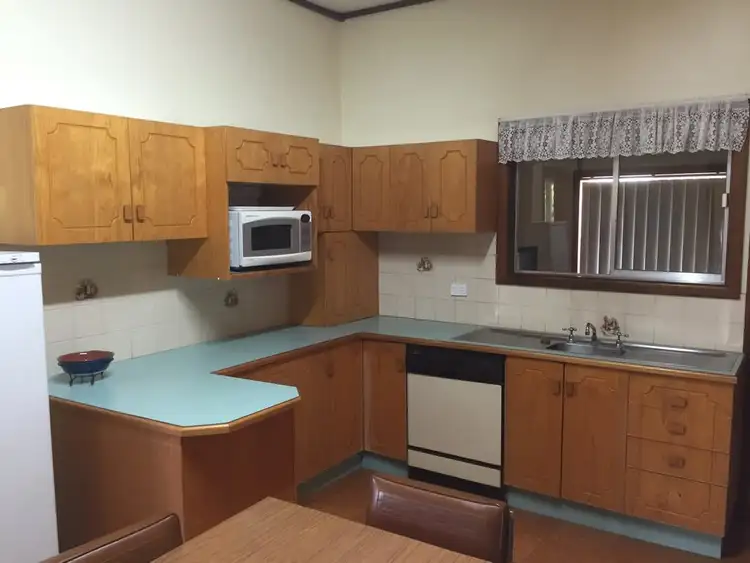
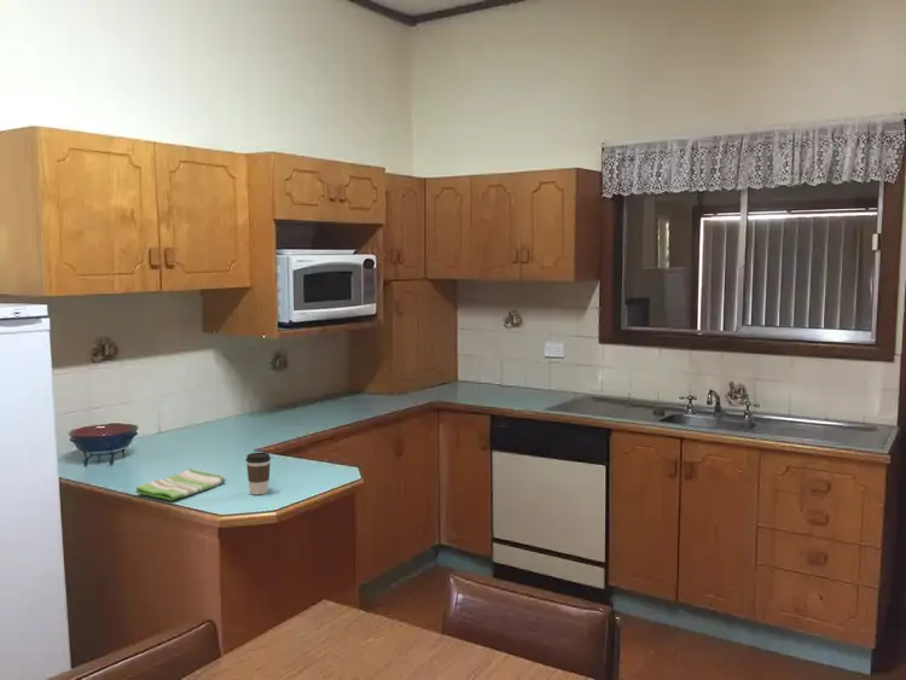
+ dish towel (181, 483)
+ coffee cup (259, 473)
